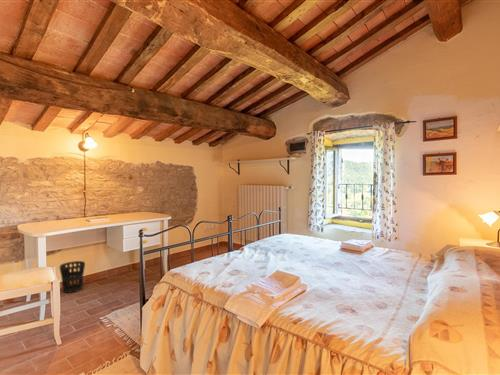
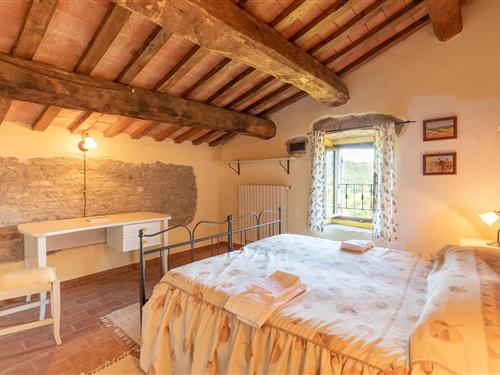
- wastebasket (72, 276)
